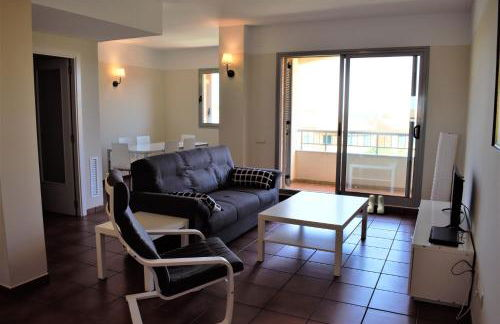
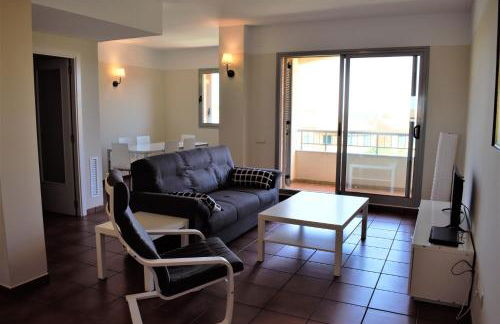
- boots (377, 202)
